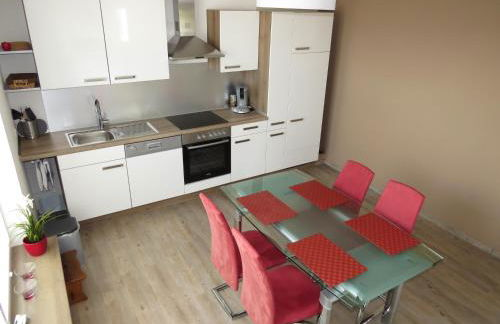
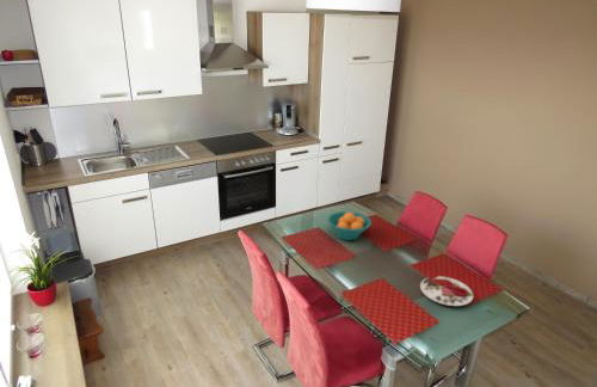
+ plate (445, 289)
+ fruit bowl (349, 225)
